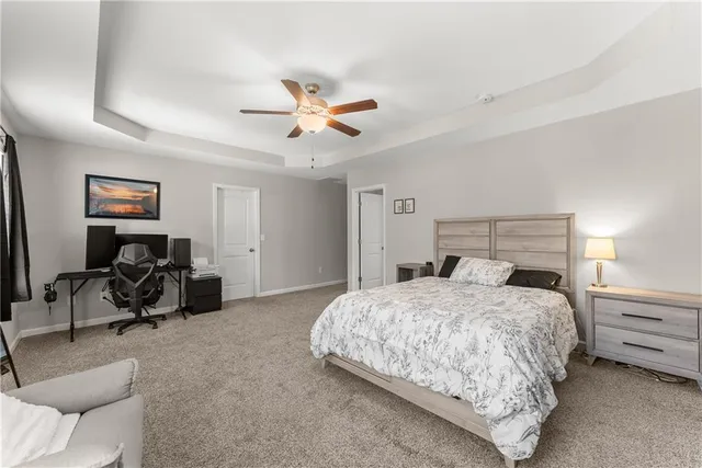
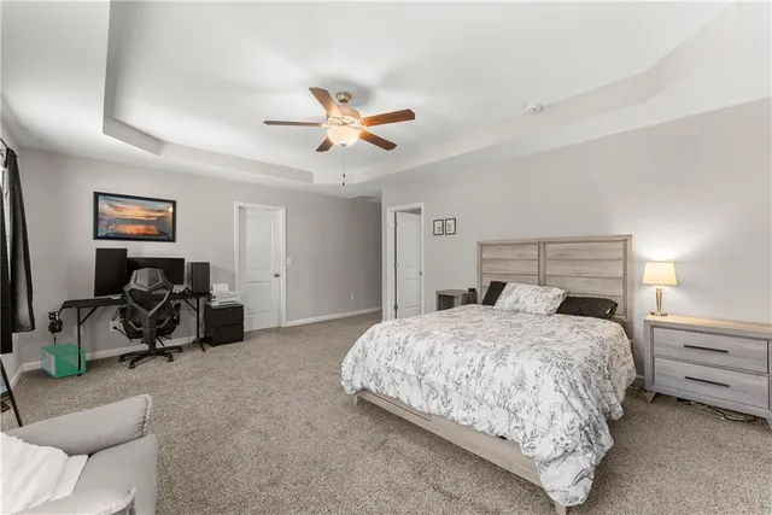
+ storage bin (63, 358)
